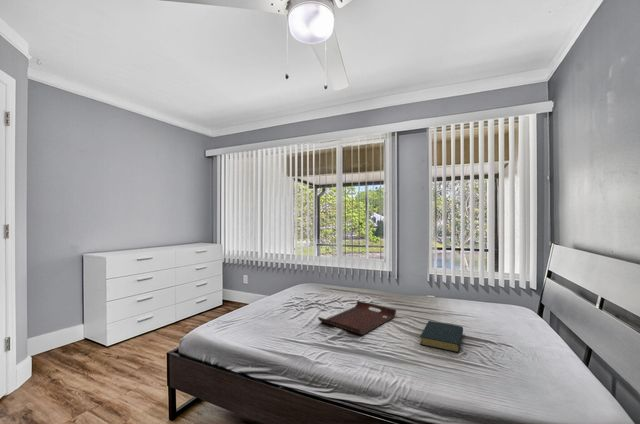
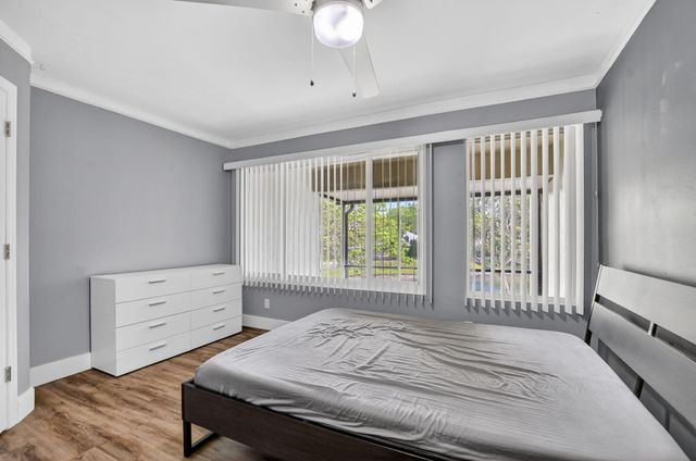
- serving tray (358, 316)
- hardback book (442, 335)
